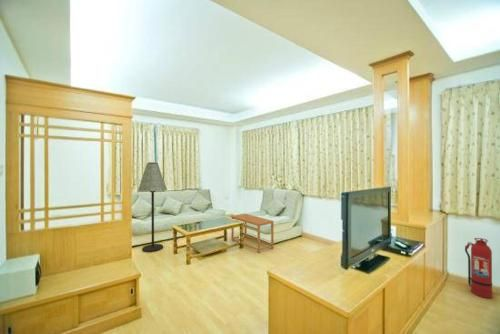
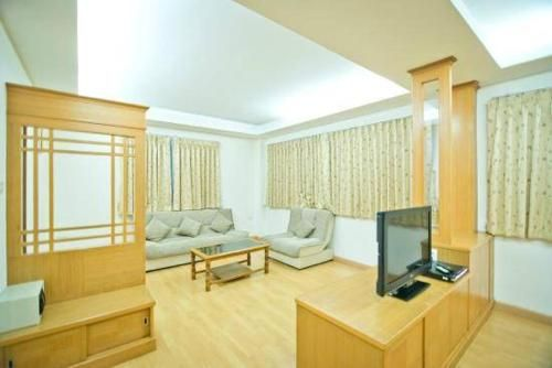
- fire extinguisher (478, 265)
- side table (252, 228)
- floor lamp (152, 205)
